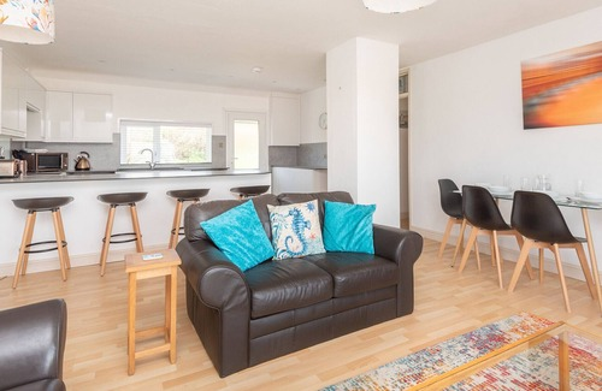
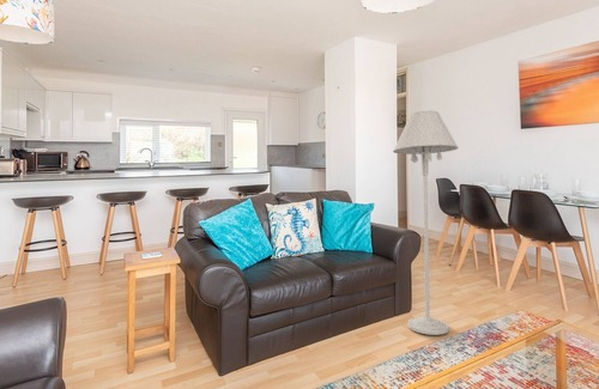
+ floor lamp (425, 219)
